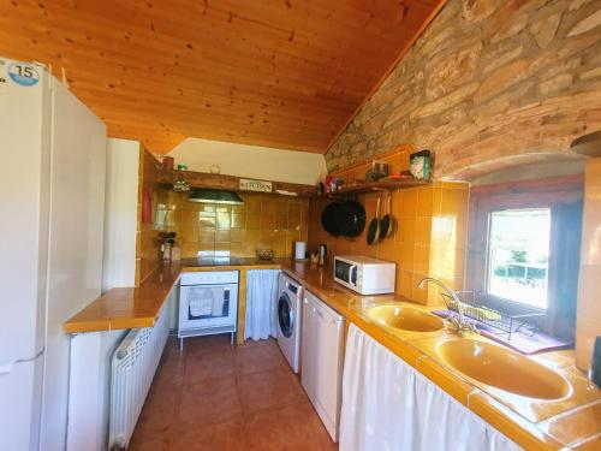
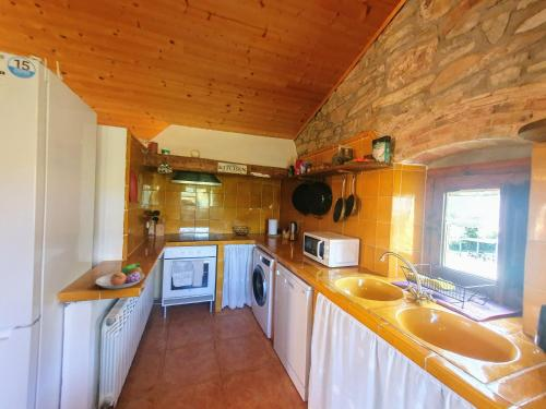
+ fruit bowl (122, 274)
